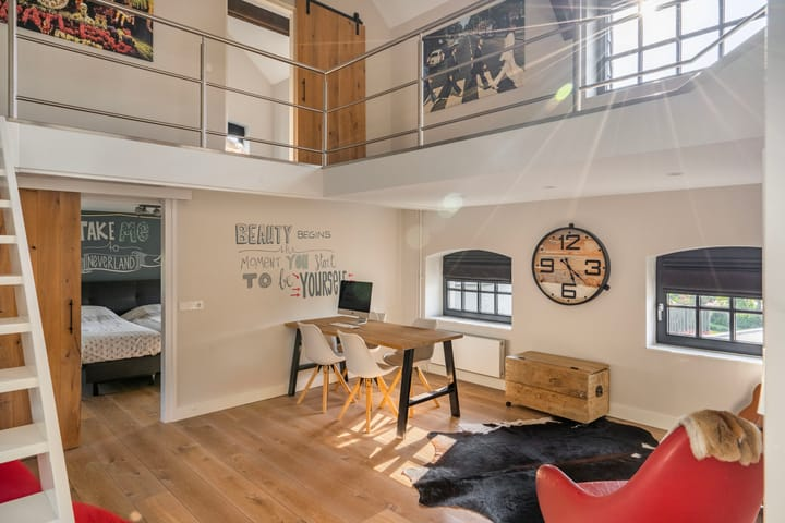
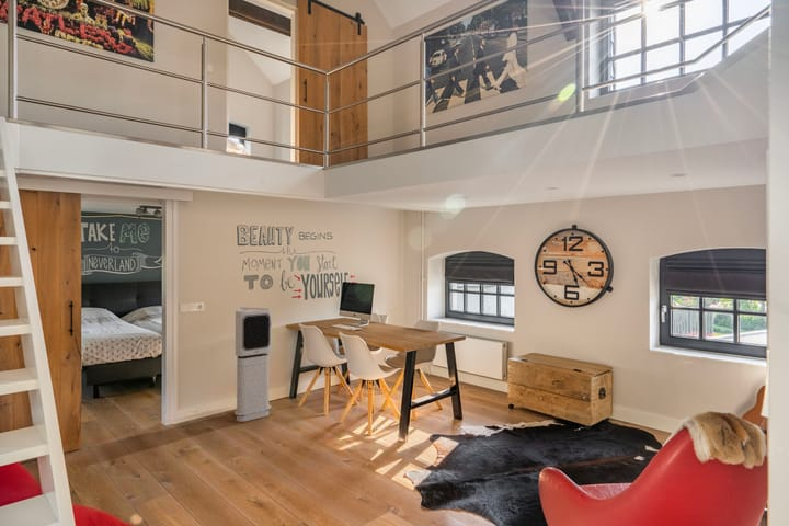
+ air purifier (248, 362)
